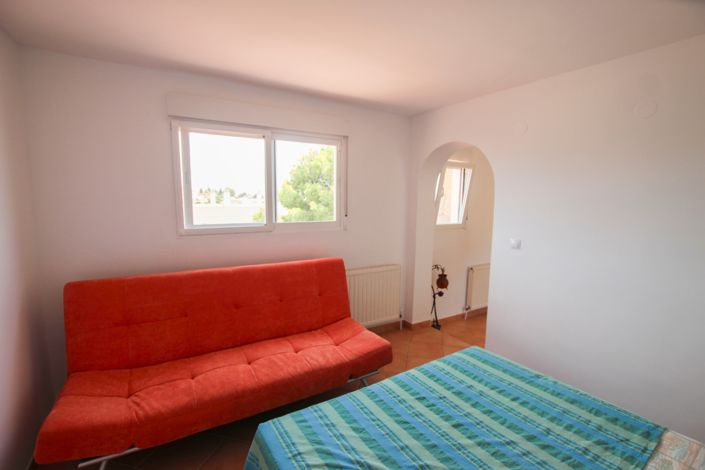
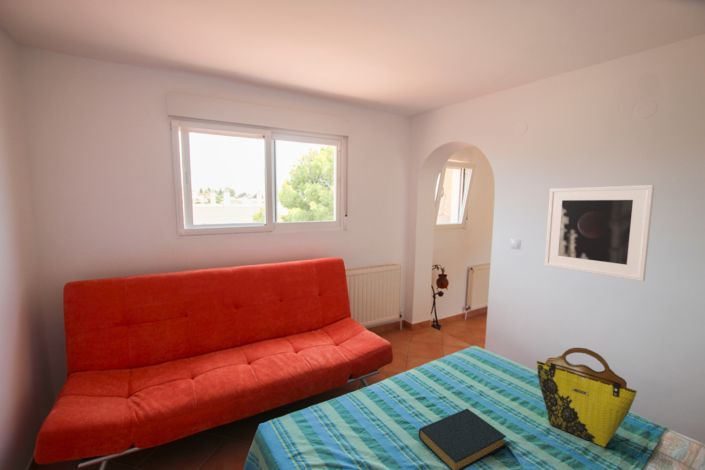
+ hardback book (461, 436)
+ tote bag (581, 388)
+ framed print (592, 230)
